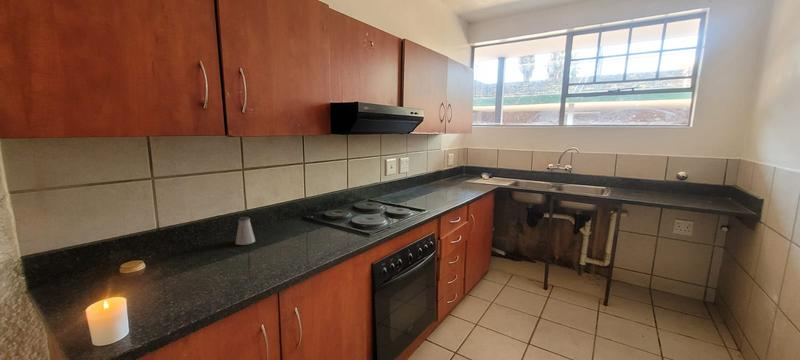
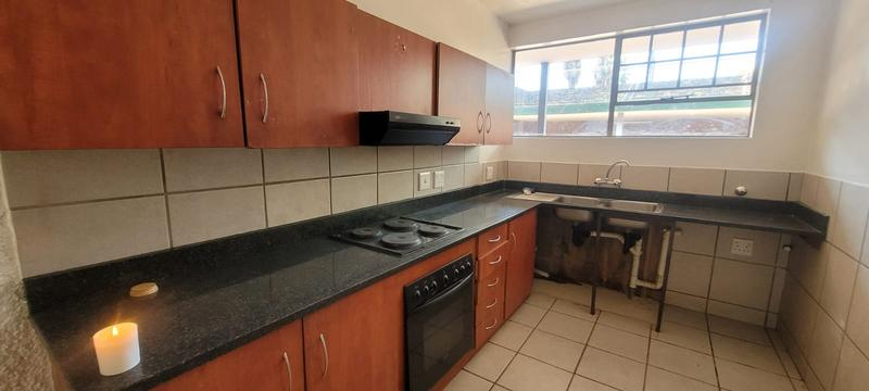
- saltshaker (244, 229)
